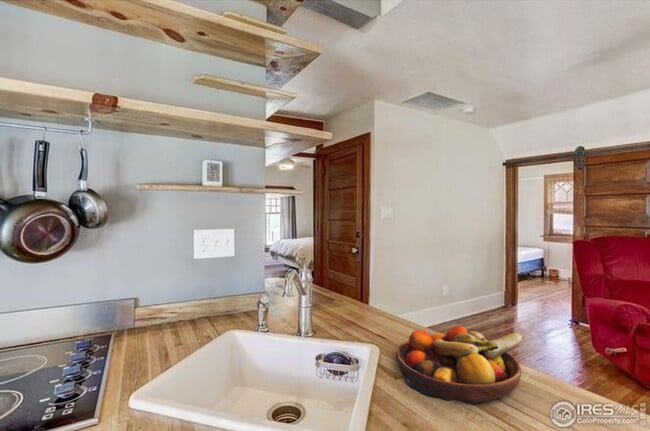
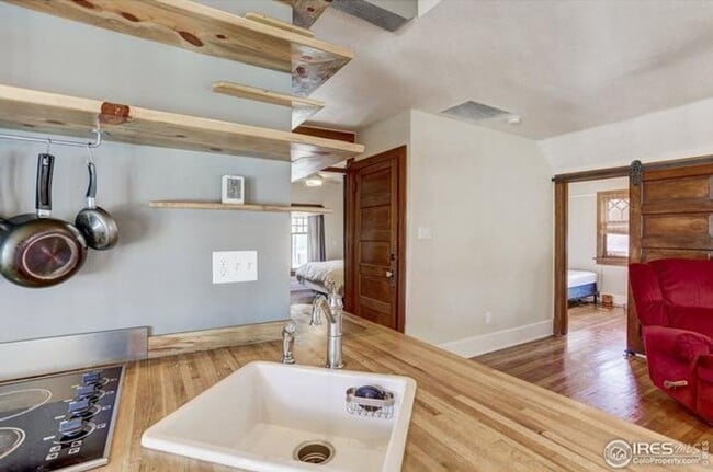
- fruit bowl (455, 351)
